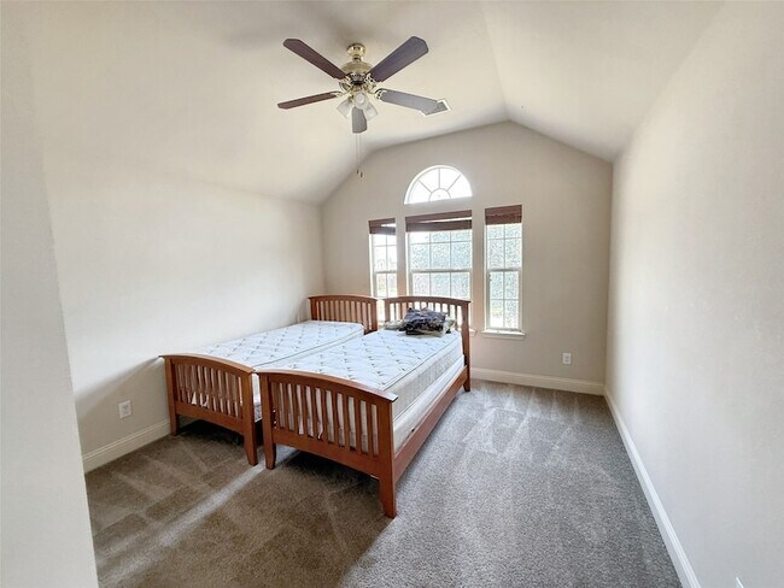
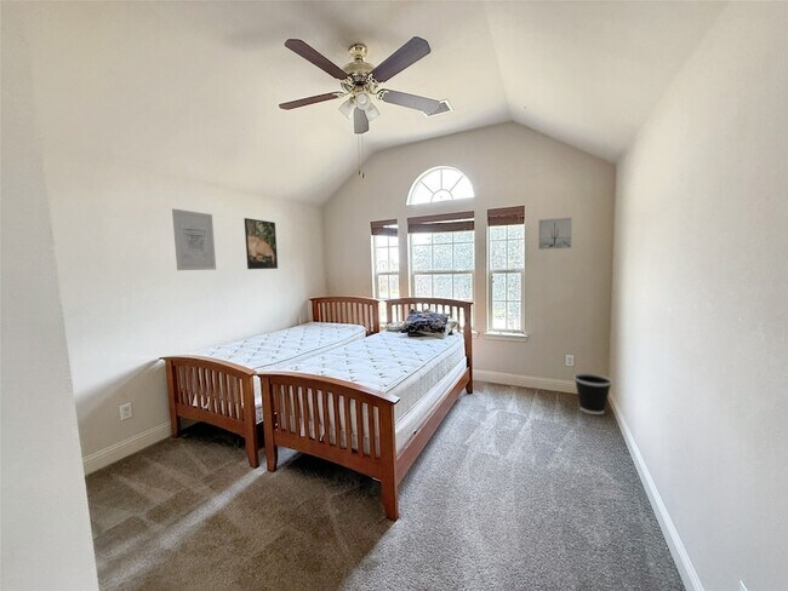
+ wall art (195, 241)
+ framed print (262, 245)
+ wall art (554, 234)
+ wastebasket (592, 394)
